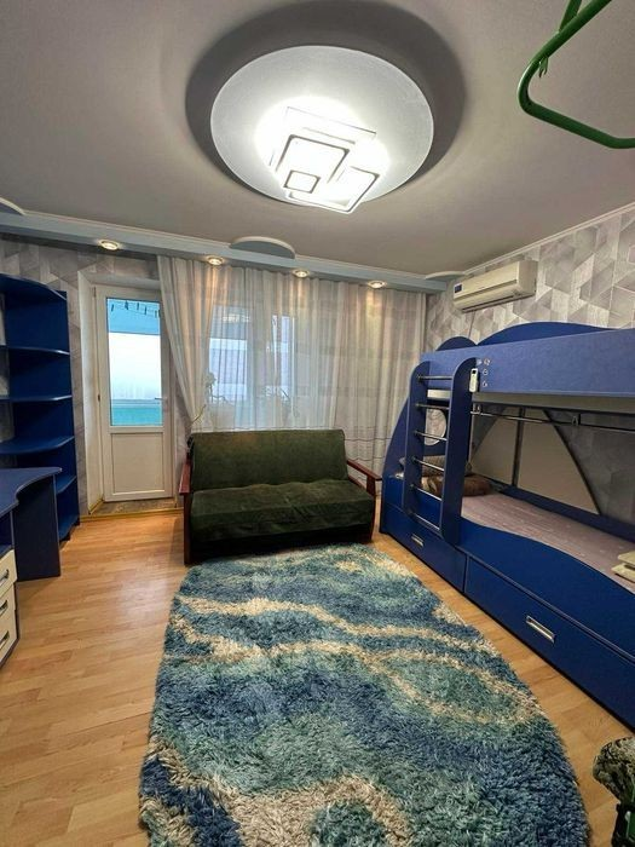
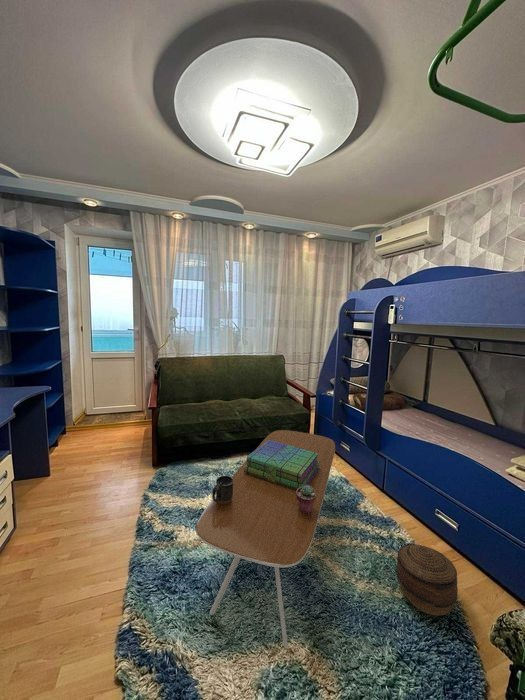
+ basket (425, 575)
+ mug (221, 490)
+ stack of books (282, 462)
+ potted succulent (305, 497)
+ coffee table (281, 508)
